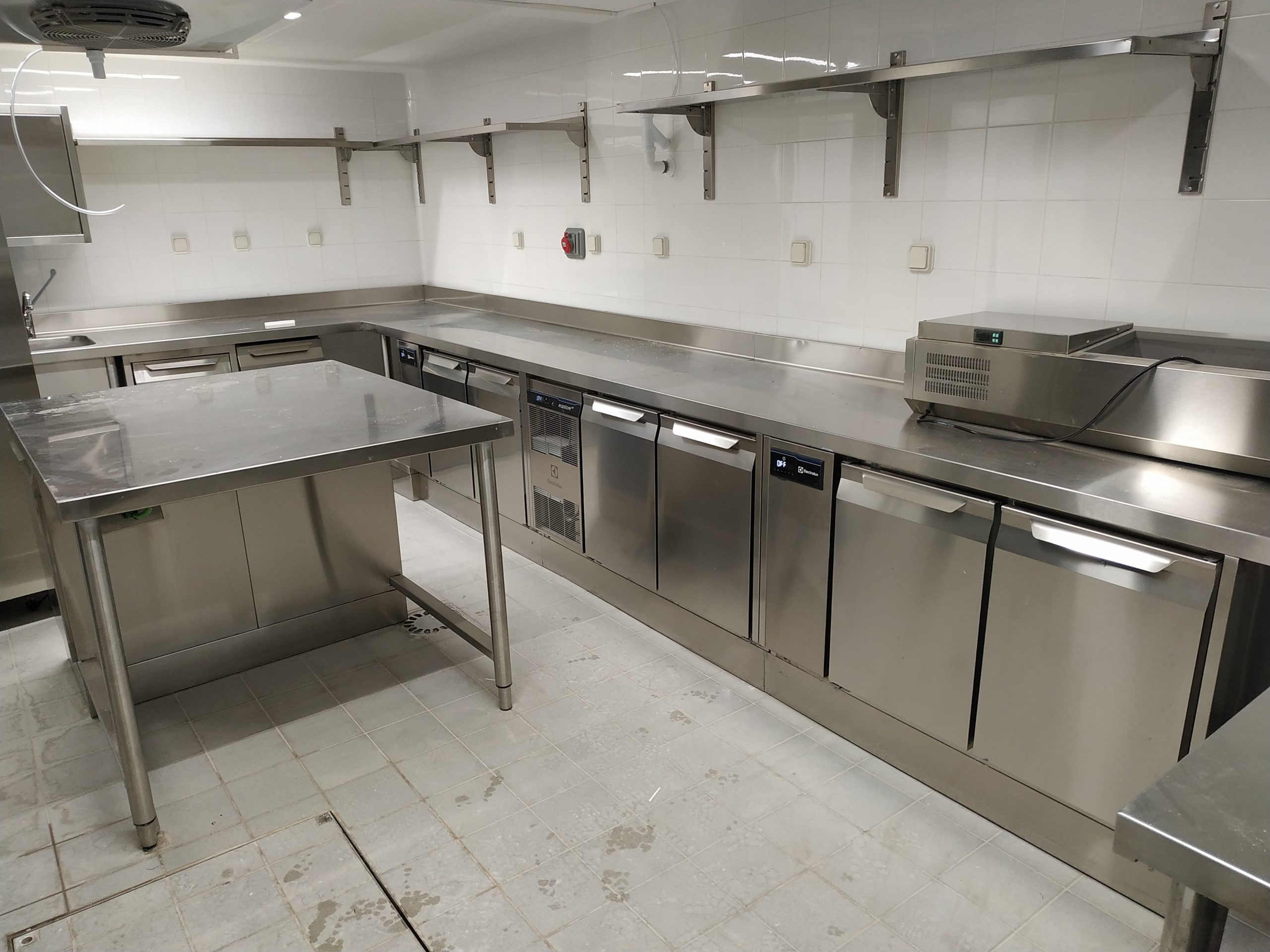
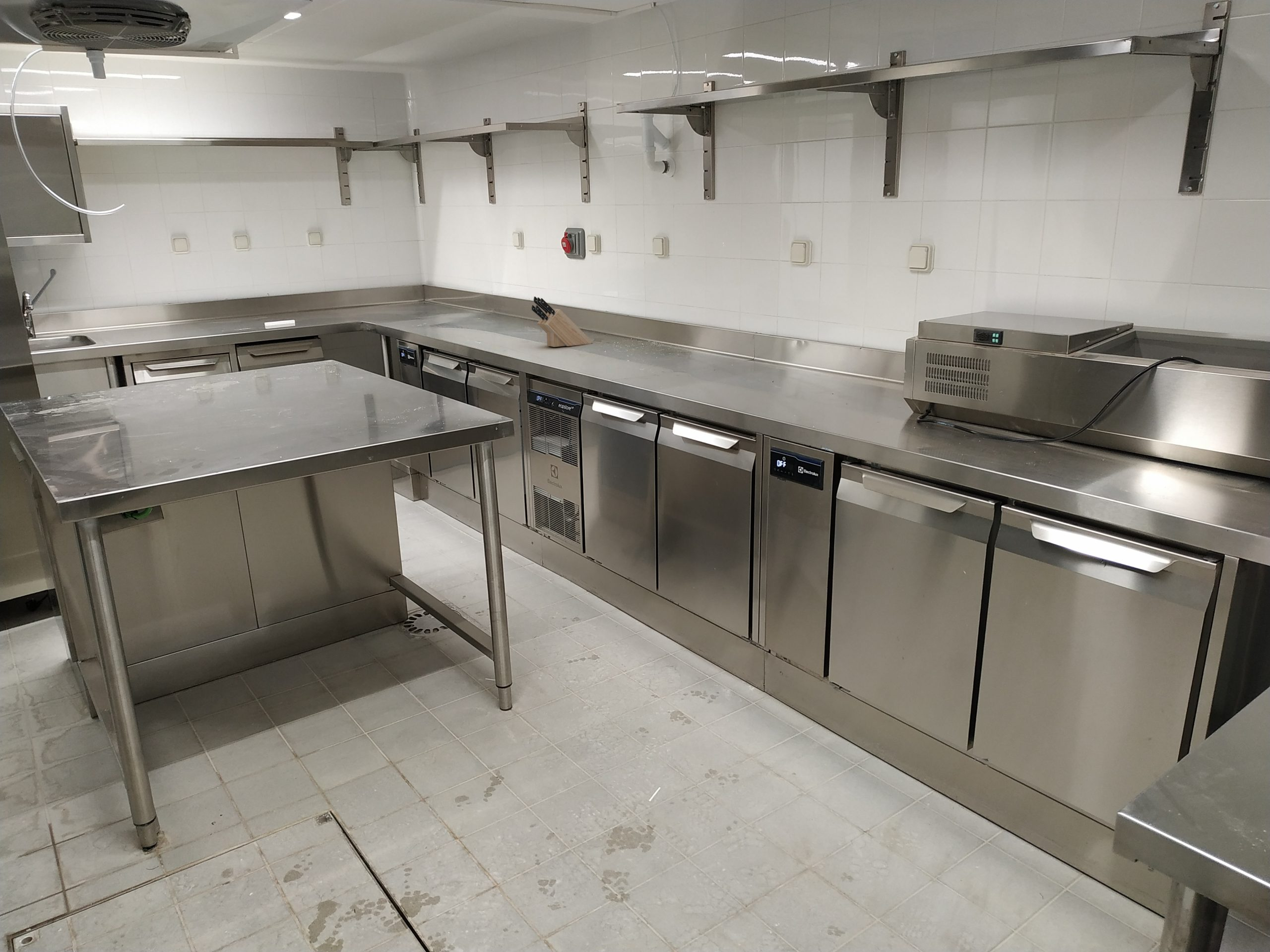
+ knife block (561, 320)
